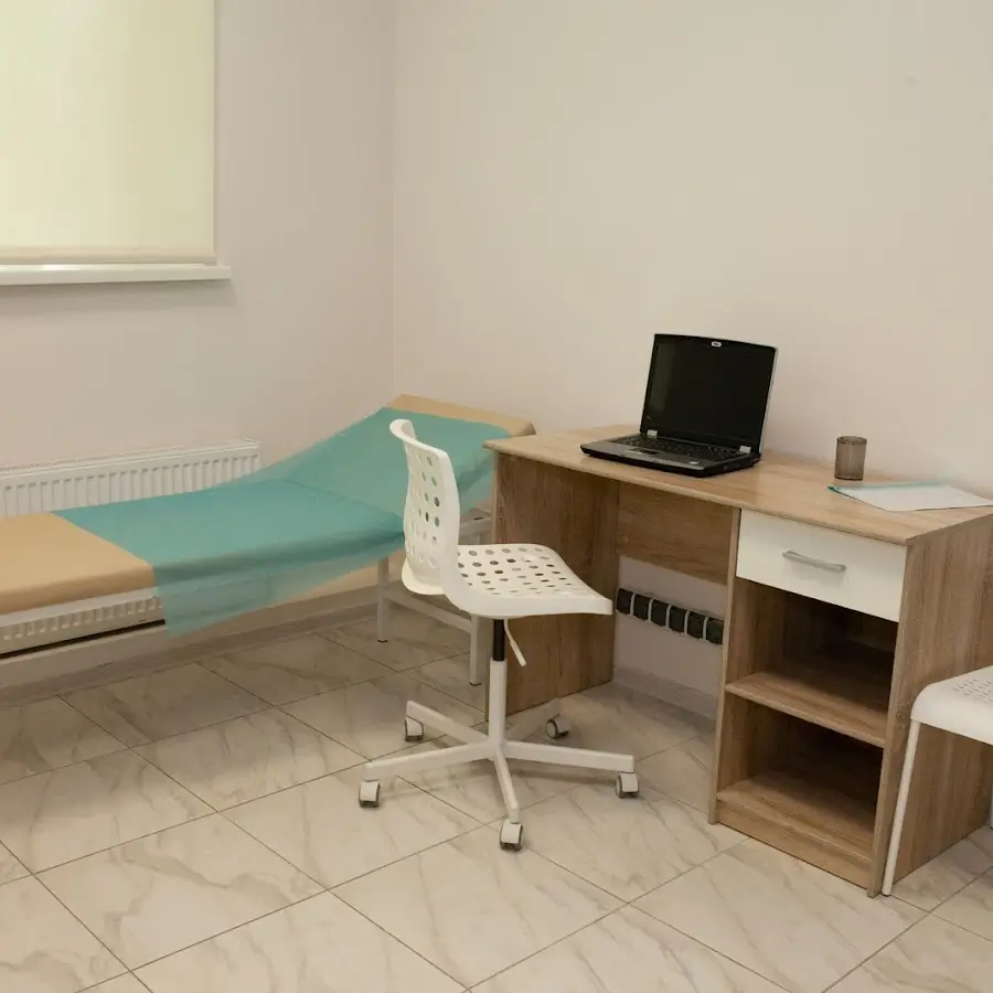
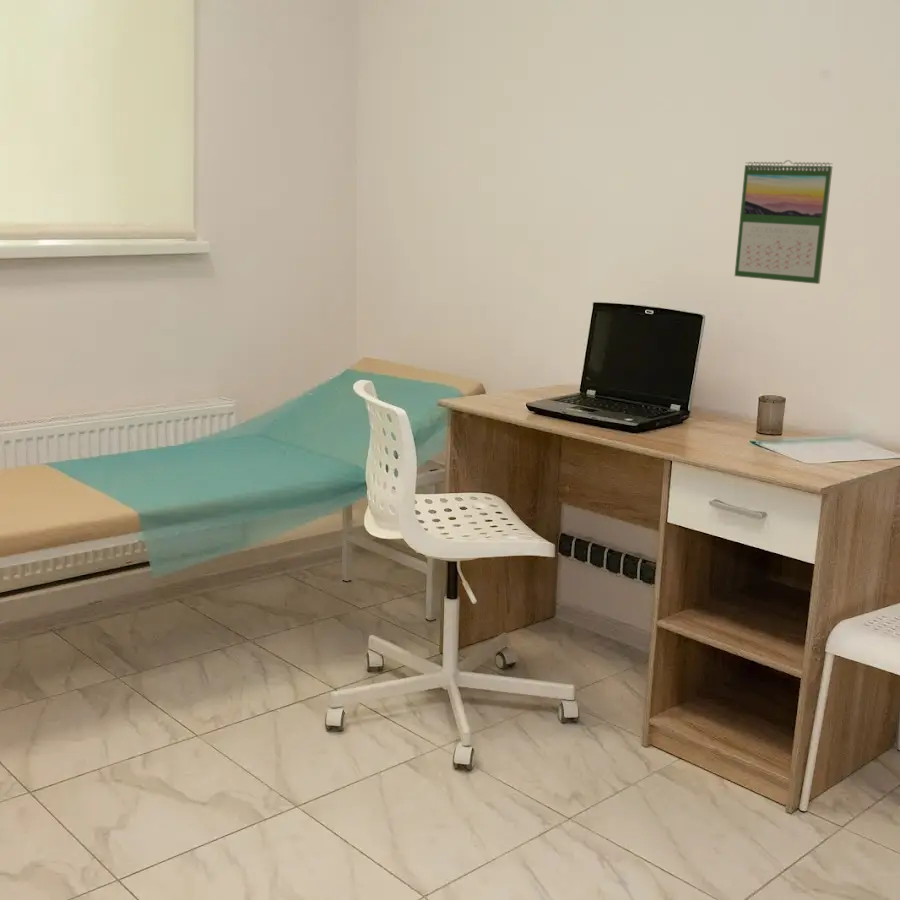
+ calendar (781, 220)
